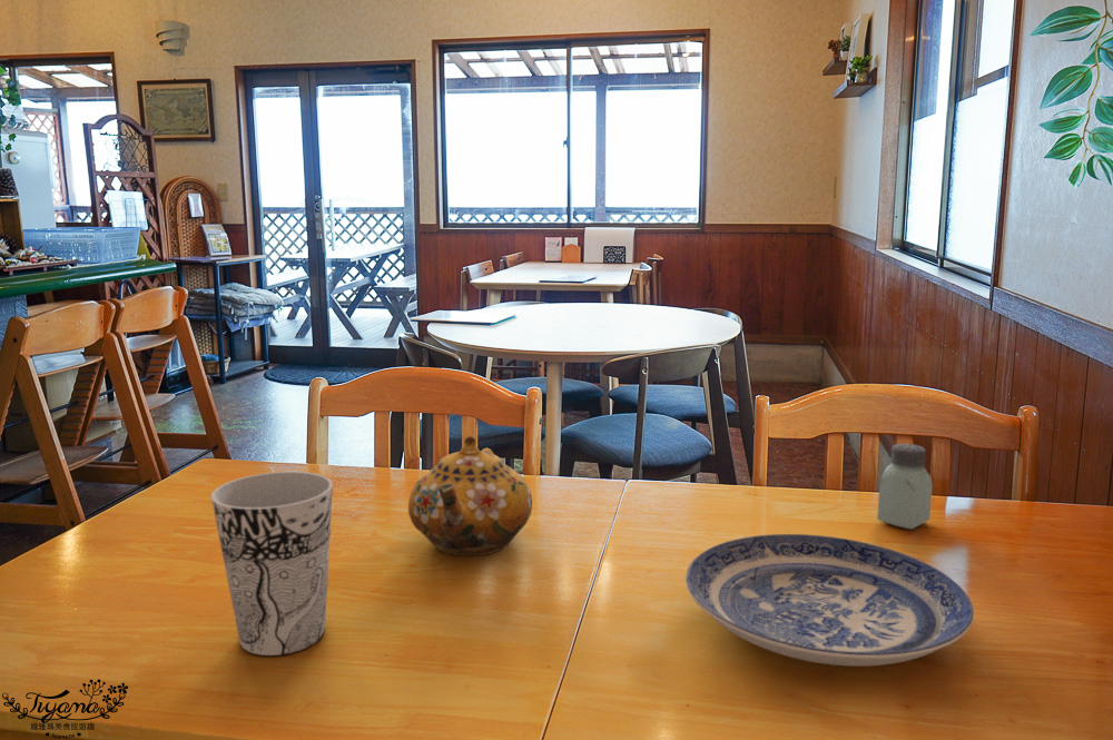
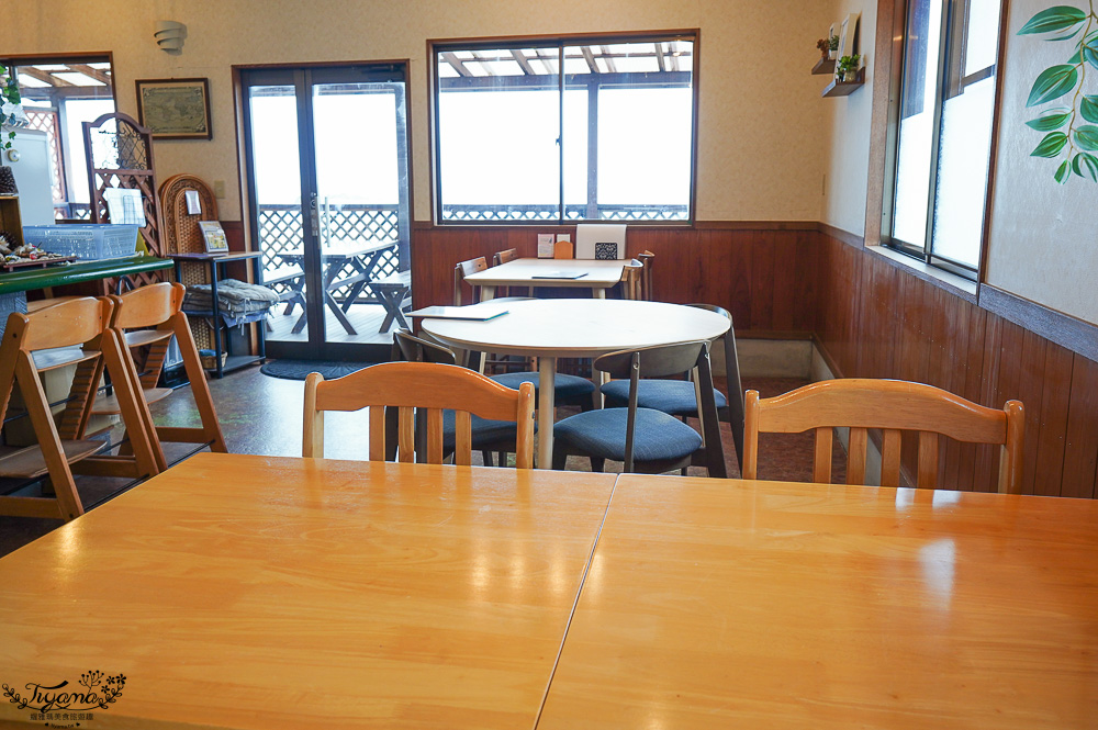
- teapot (470, 490)
- plate (821, 603)
- saltshaker (906, 484)
- cup (277, 562)
